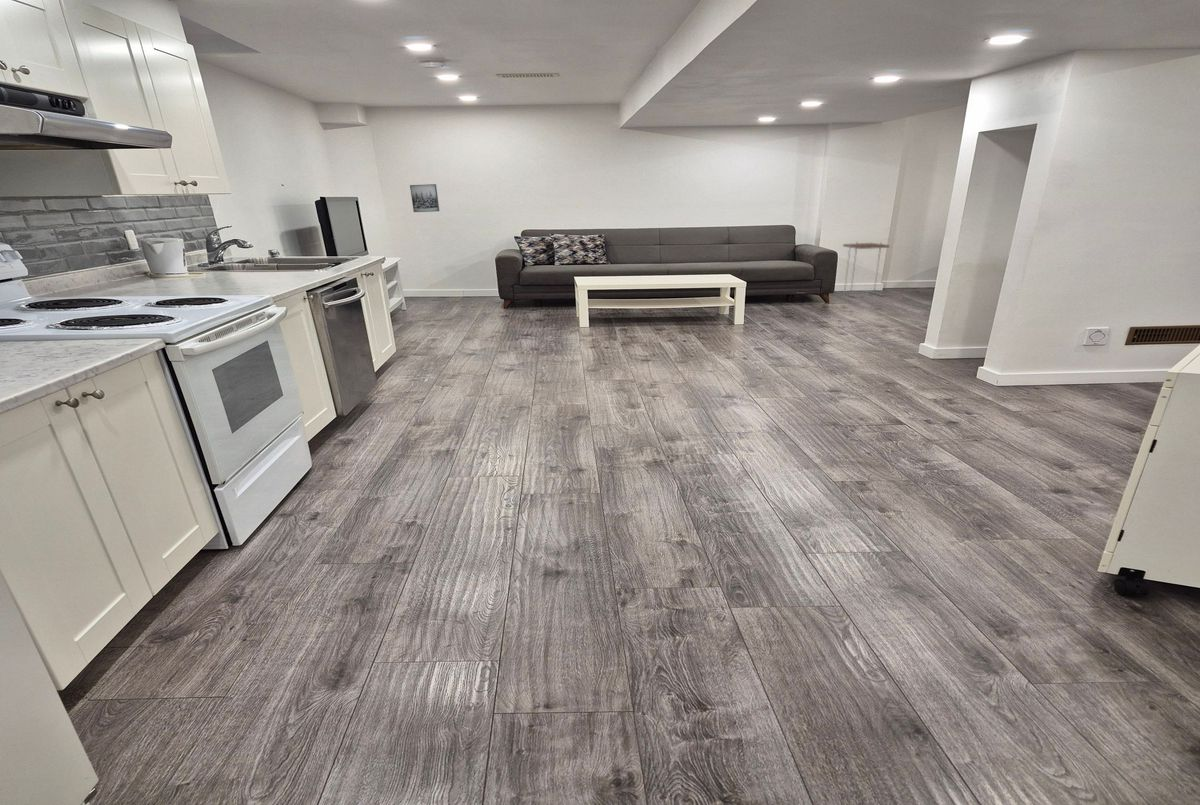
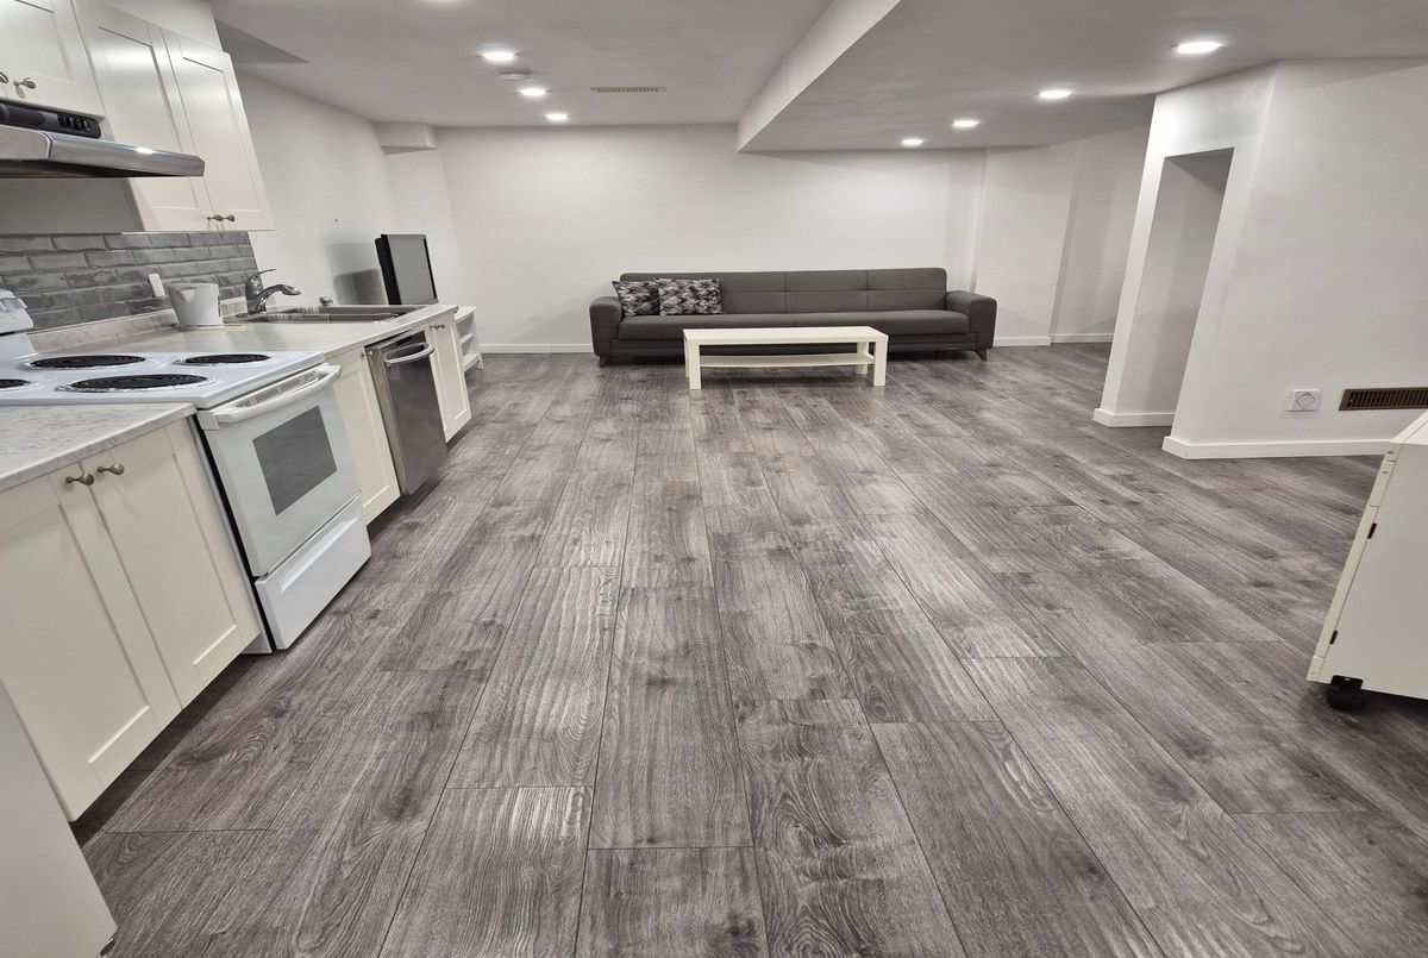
- wall art (424, 198)
- side table (854, 267)
